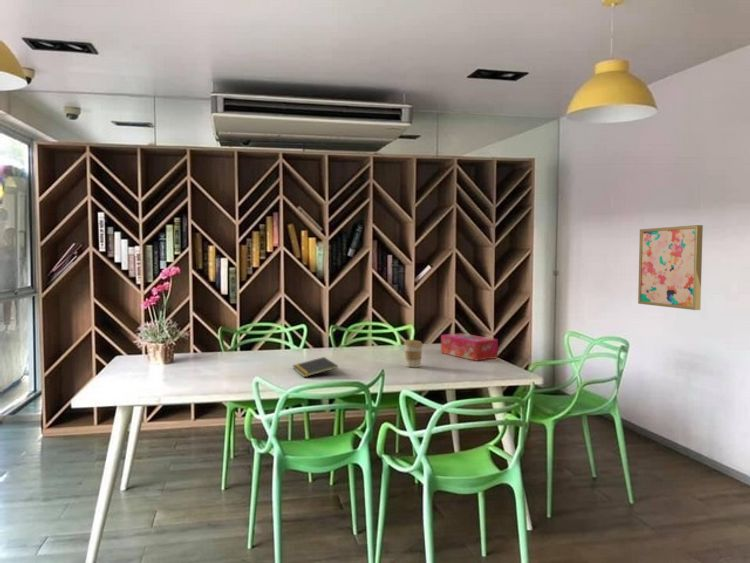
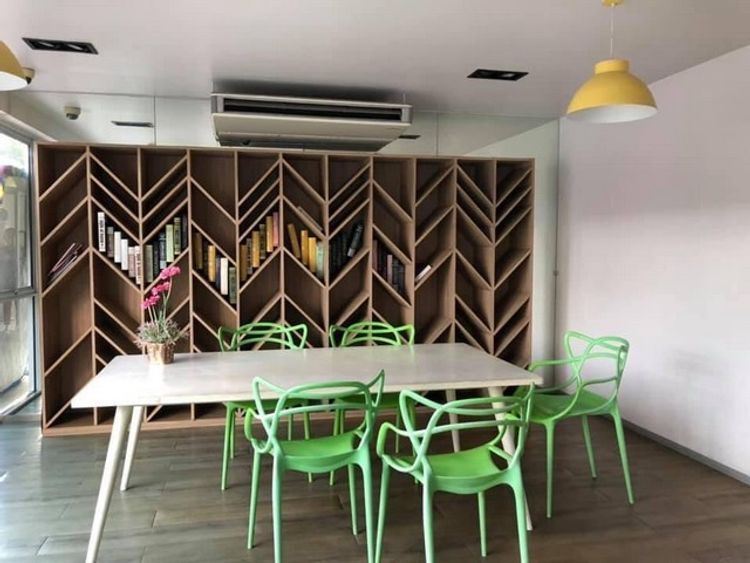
- tissue box (468, 346)
- coffee cup (413, 353)
- notepad (314, 366)
- wall art (668, 267)
